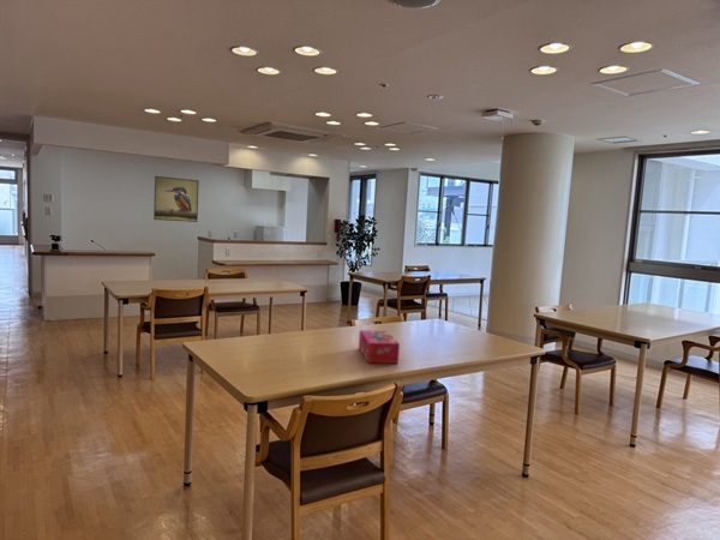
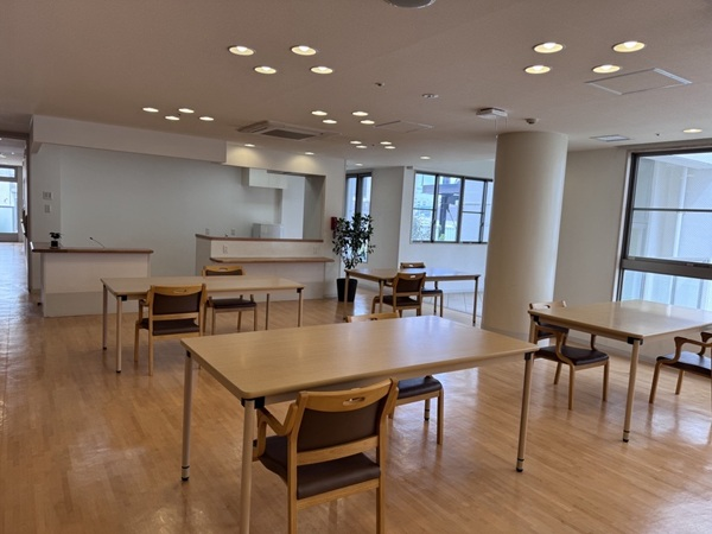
- tissue box (378, 346)
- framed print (176, 199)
